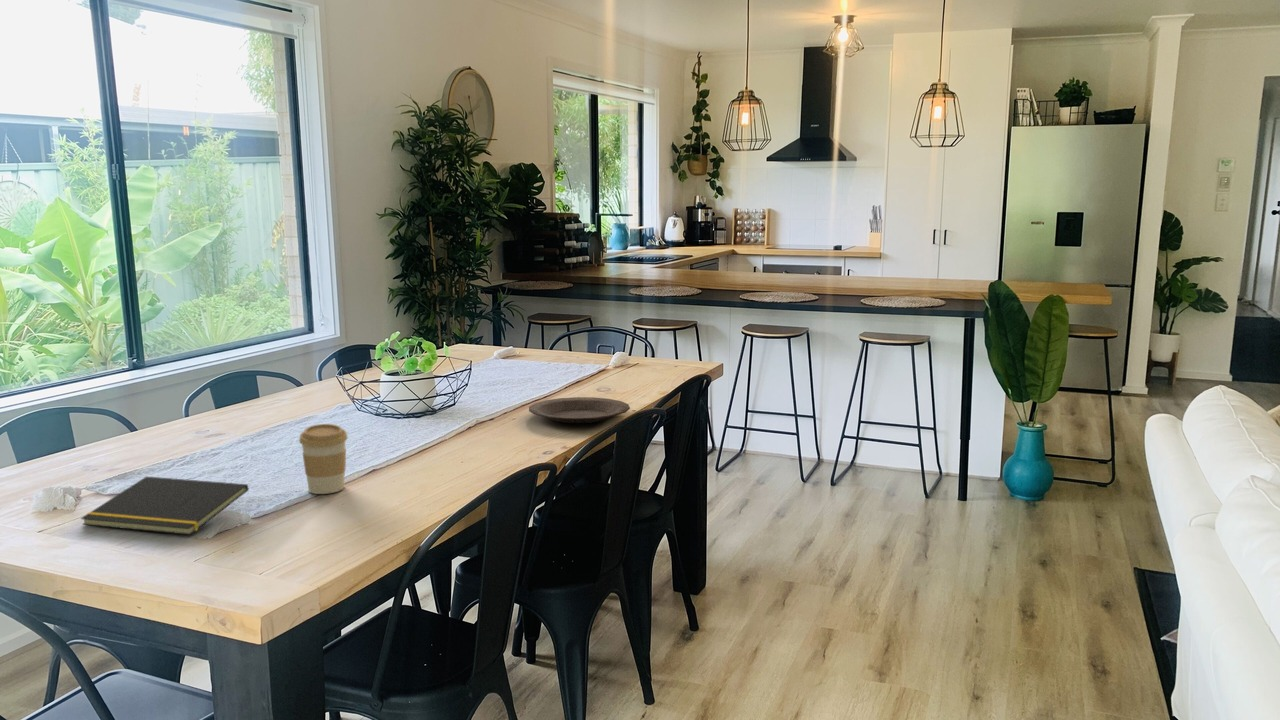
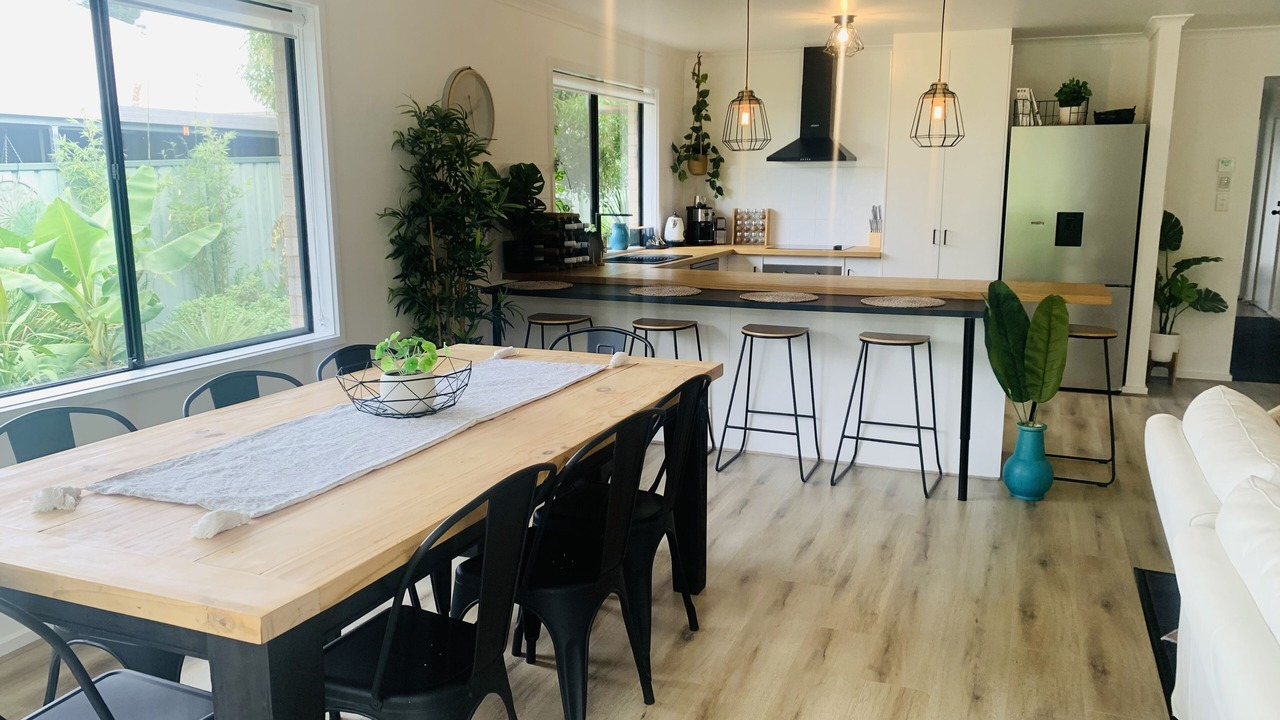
- plate (579, 411)
- coffee cup (324, 458)
- notepad (167, 503)
